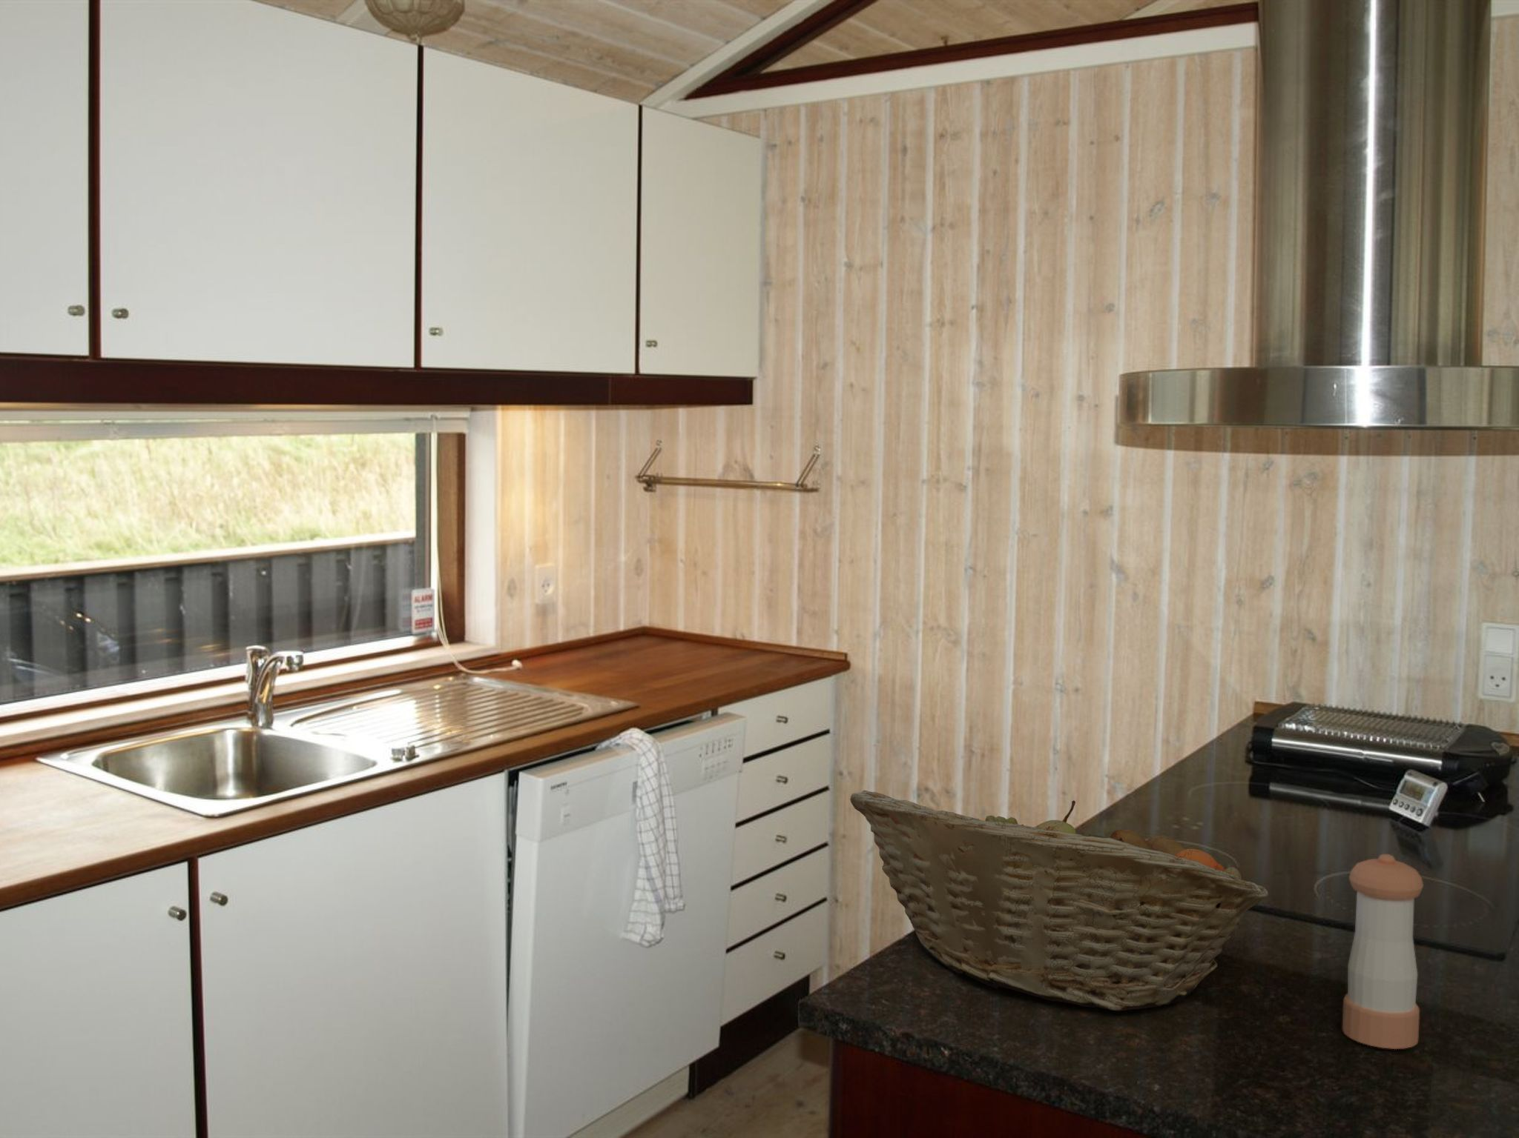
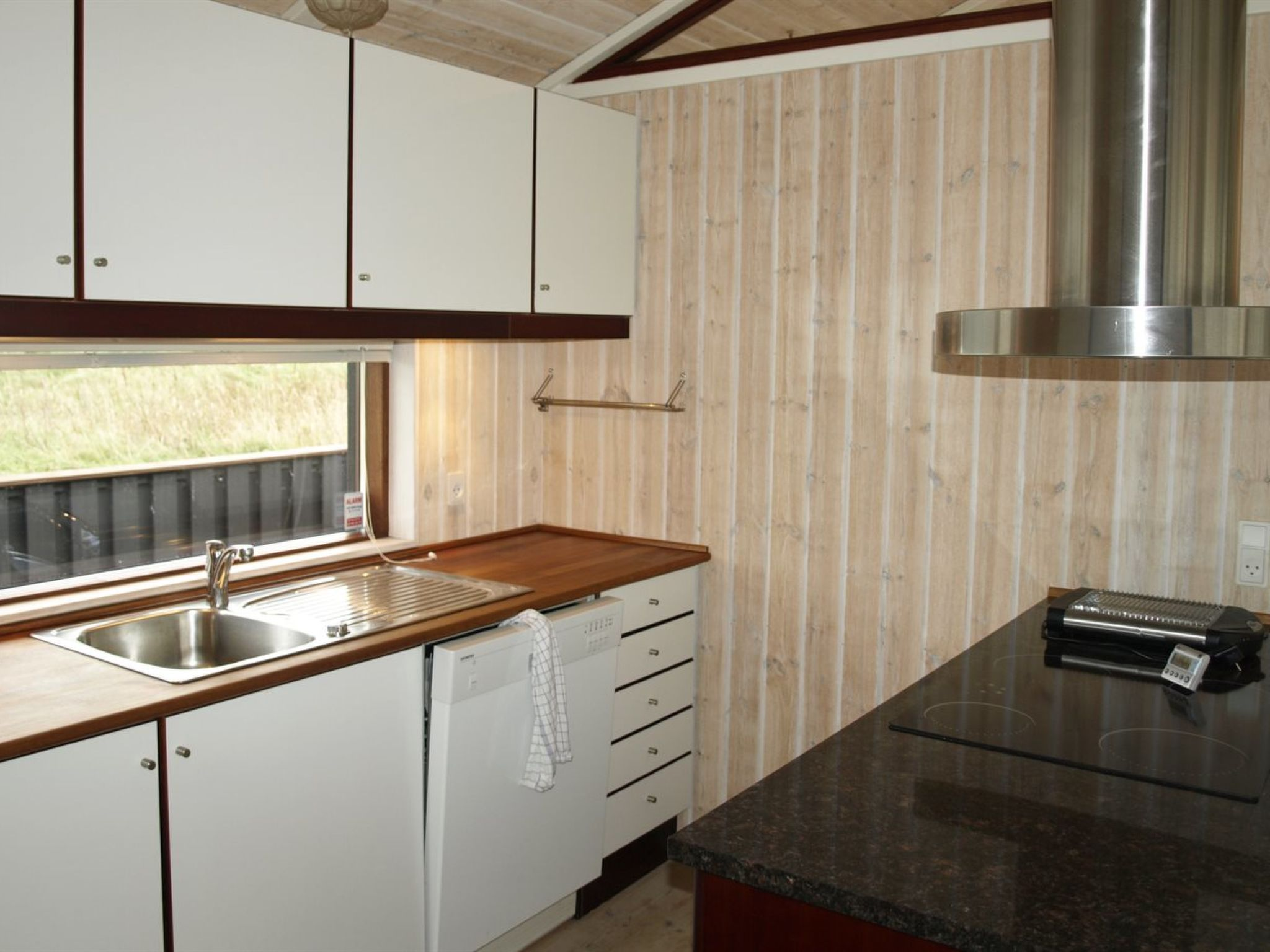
- fruit basket (1047, 876)
- pepper shaker (1384, 946)
